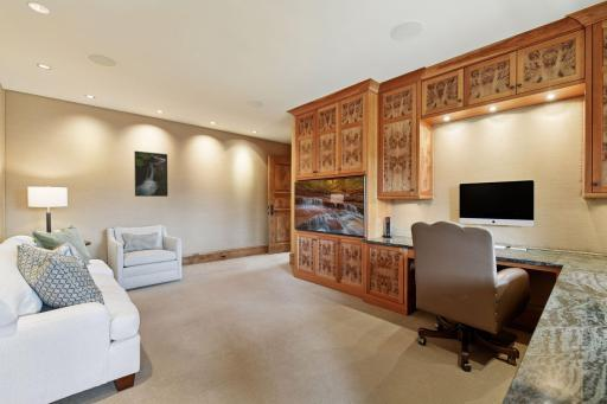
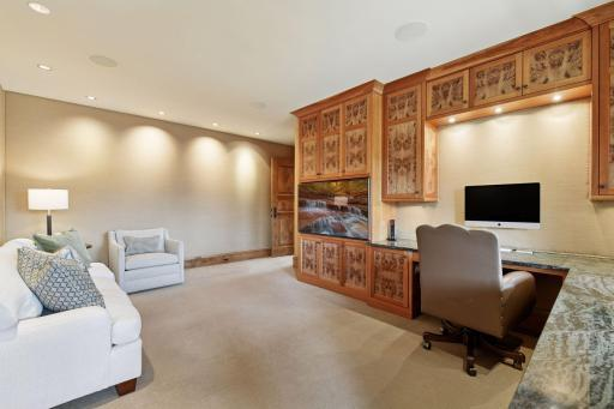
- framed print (151, 174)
